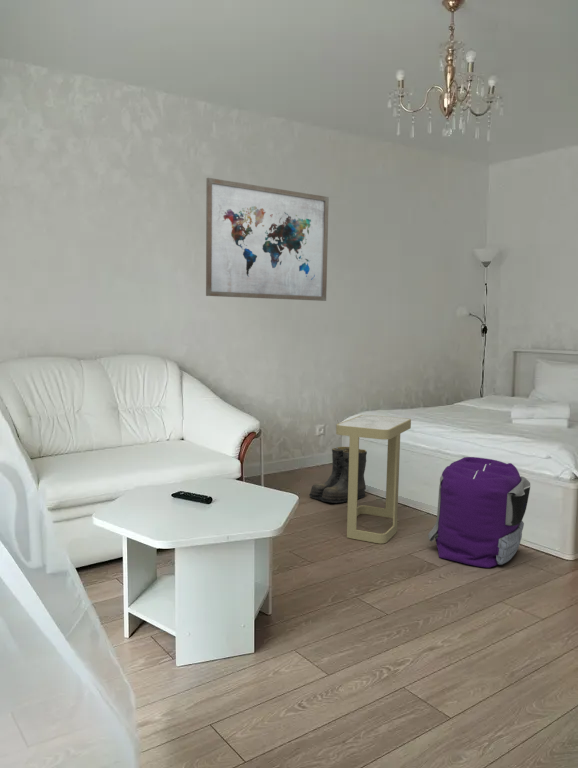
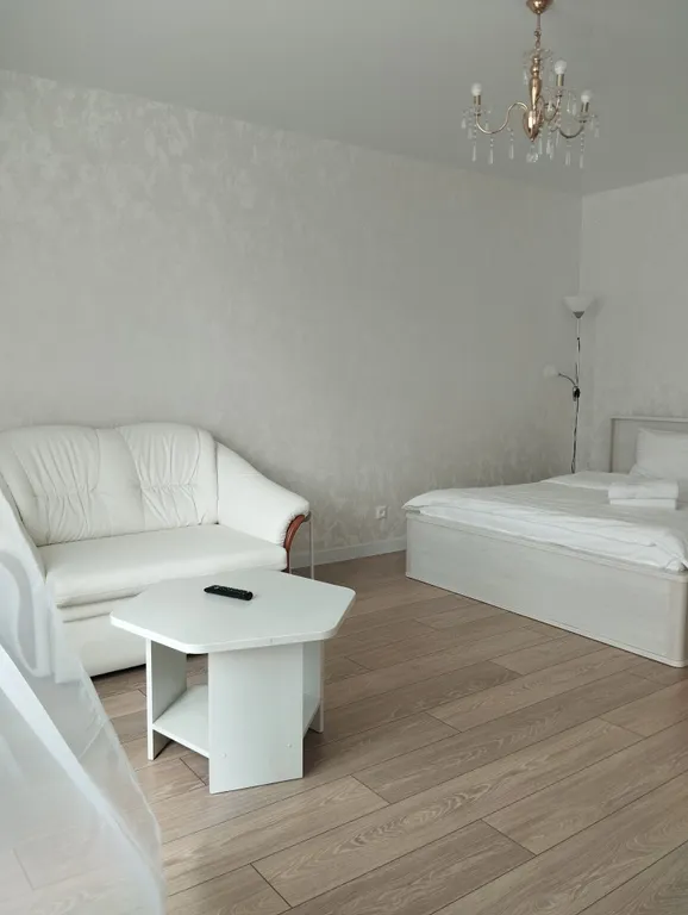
- wall art (270, 243)
- backpack (478, 507)
- boots (339, 473)
- side table (387, 475)
